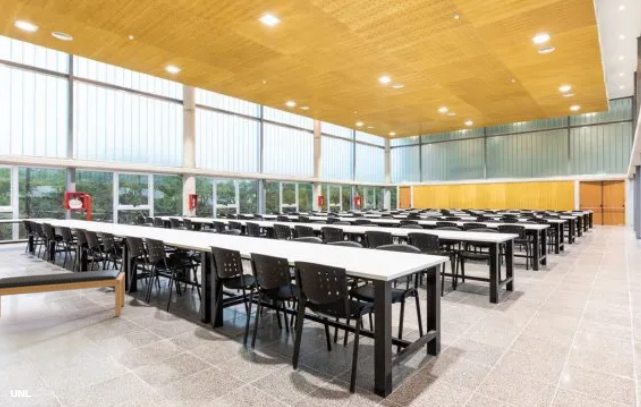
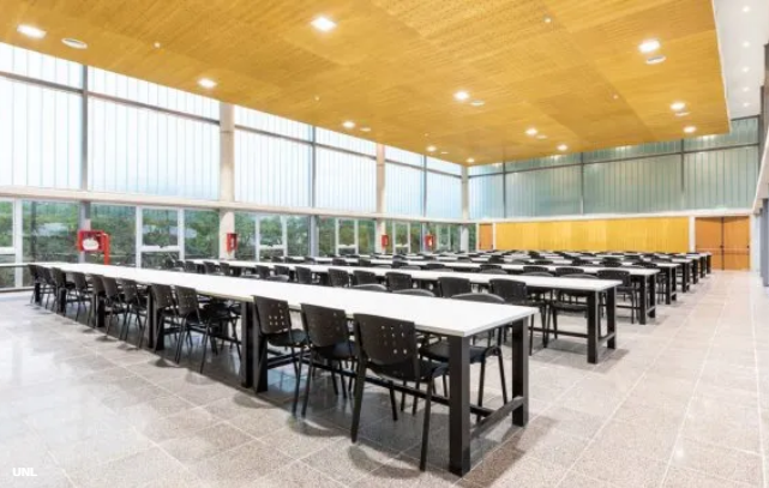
- bench (58, 290)
